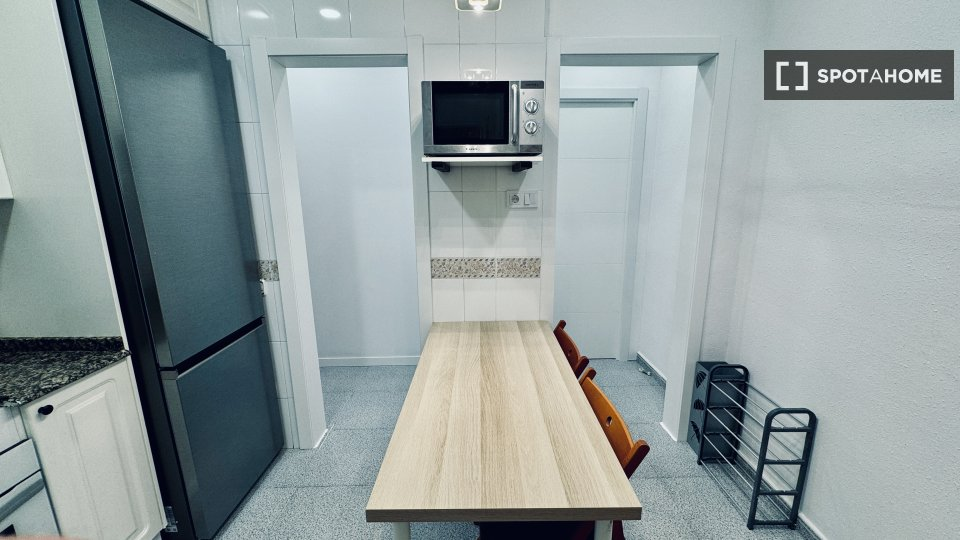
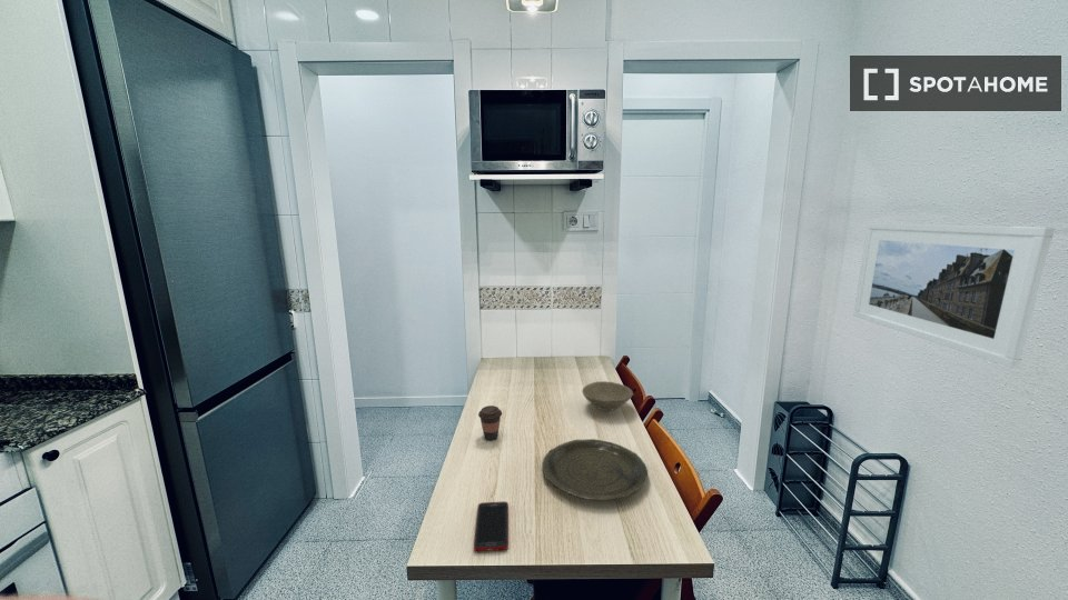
+ bowl (606, 399)
+ coffee cup (491, 423)
+ plate (593, 467)
+ cell phone (492, 524)
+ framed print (929, 282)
